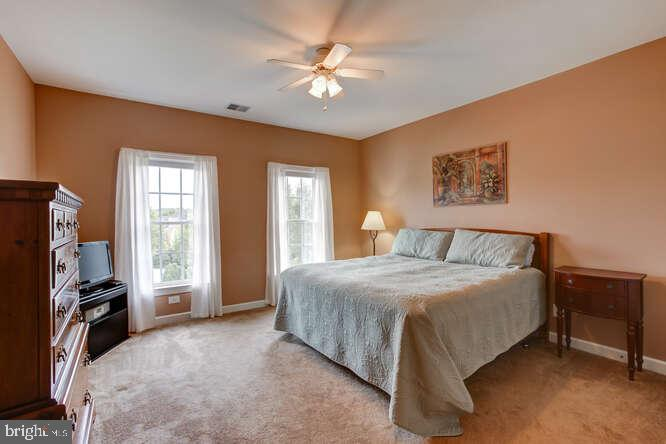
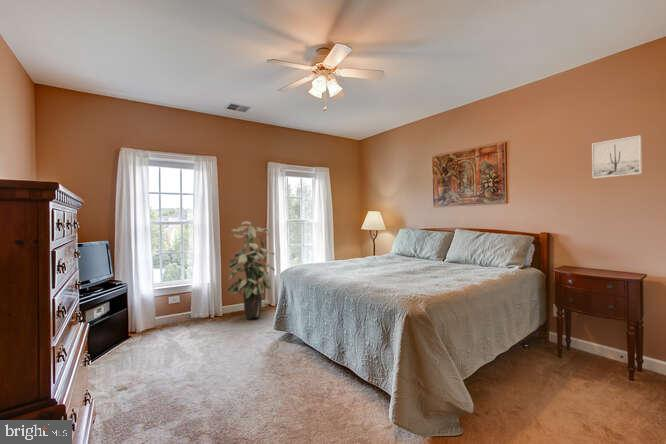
+ wall art (615, 158)
+ indoor plant (249, 269)
